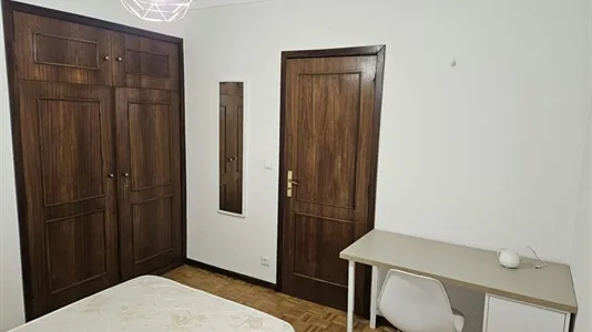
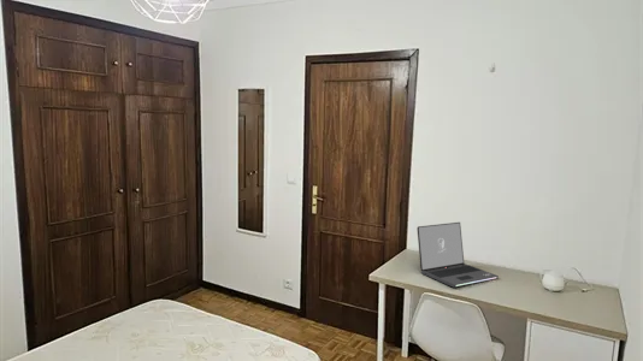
+ laptop (456, 251)
